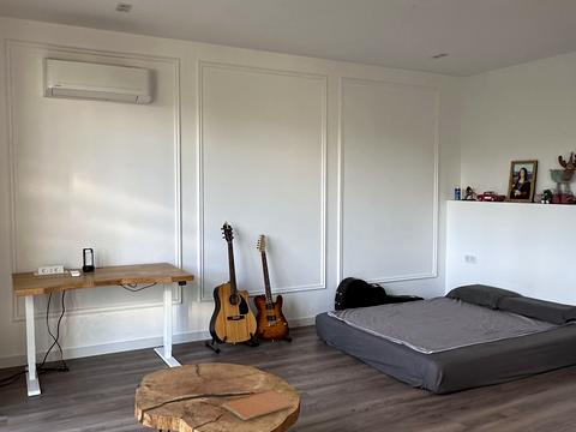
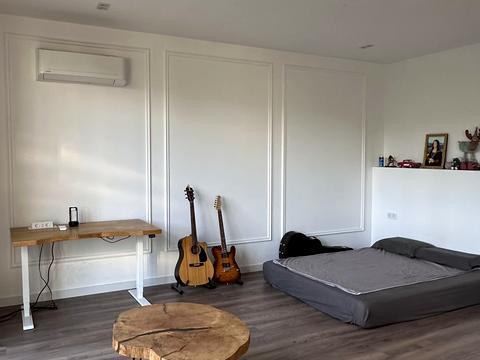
- book (258, 404)
